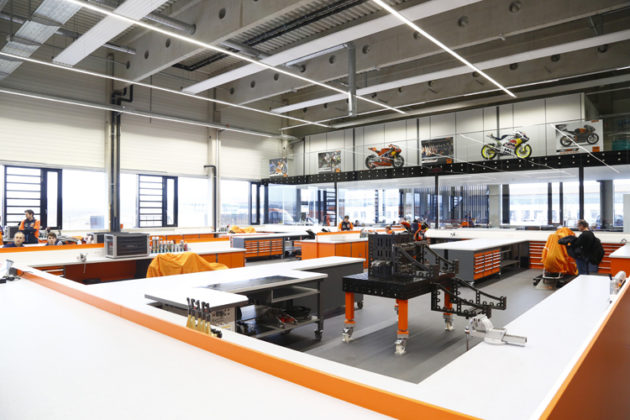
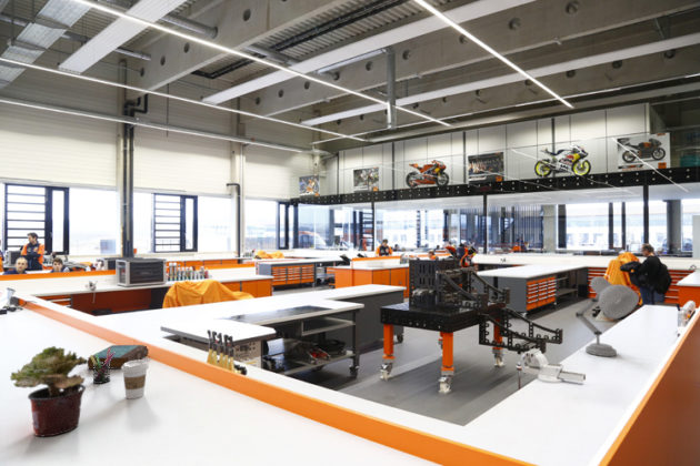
+ desk lamp (606, 314)
+ coffee cup (134, 378)
+ potted plant (49, 387)
+ pen holder (101, 365)
+ book (119, 356)
